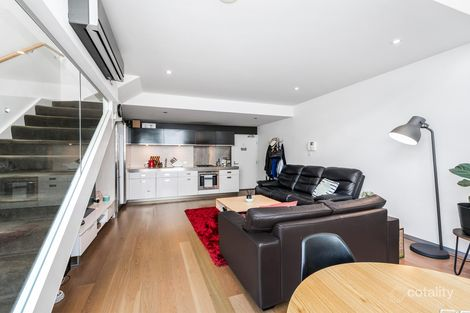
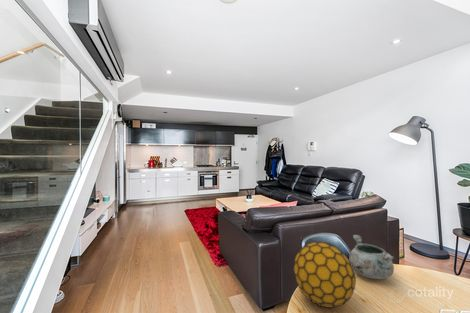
+ decorative bowl (369, 258)
+ decorative ball (322, 272)
